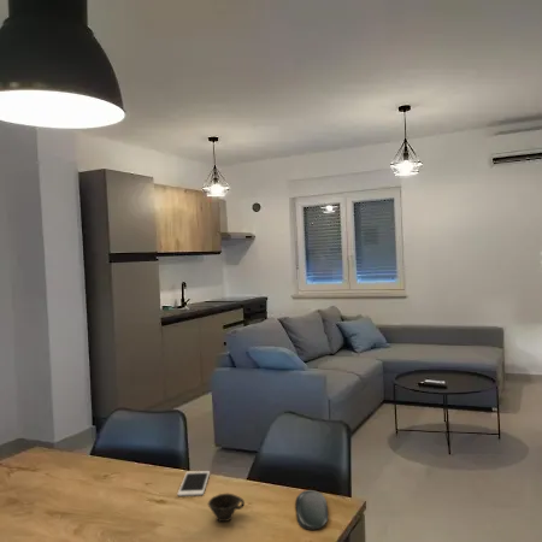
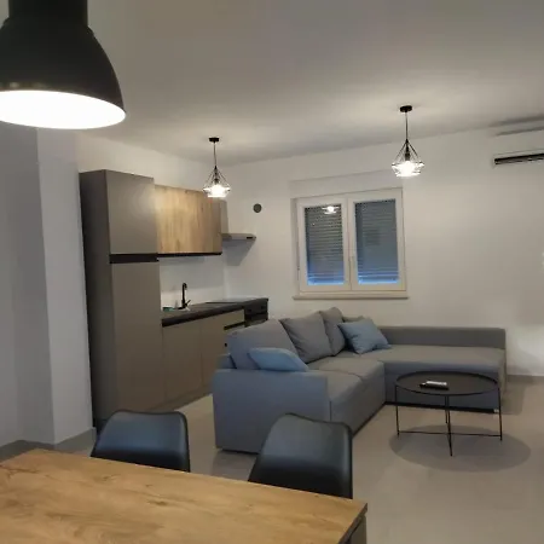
- oval tray (311, 508)
- cell phone (194, 483)
- cup (226, 508)
